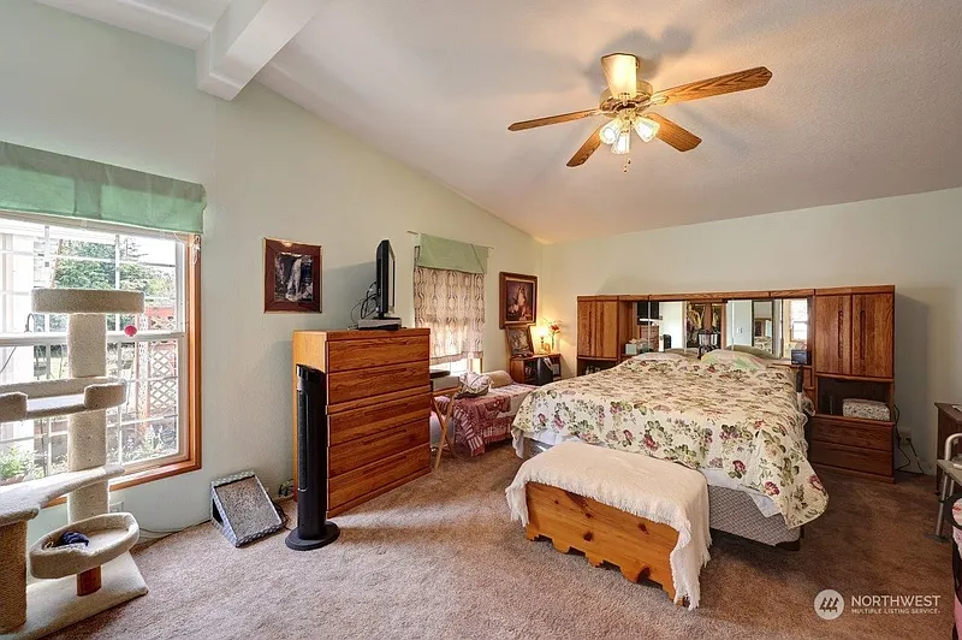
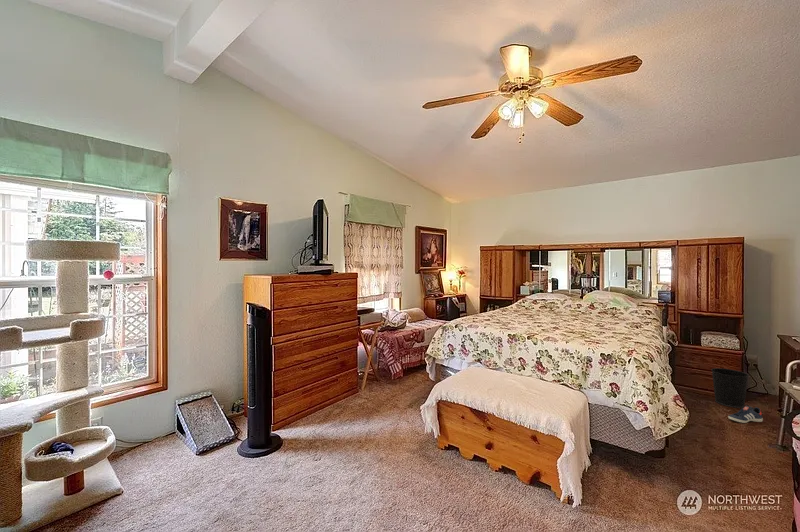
+ wastebasket (729, 387)
+ sneaker (744, 413)
